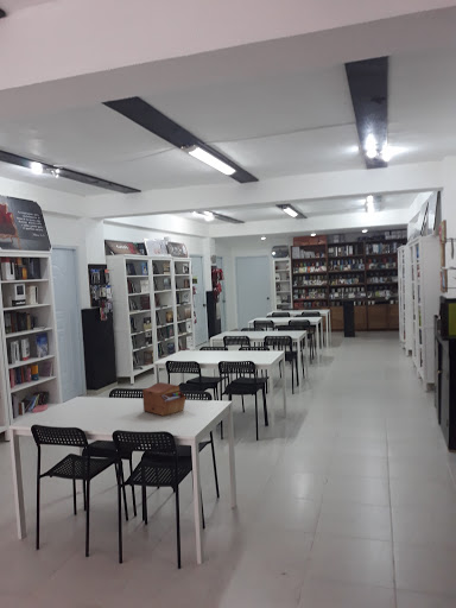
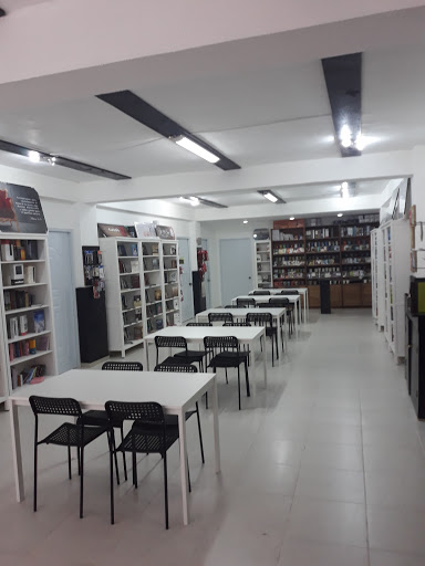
- sewing box (163, 398)
